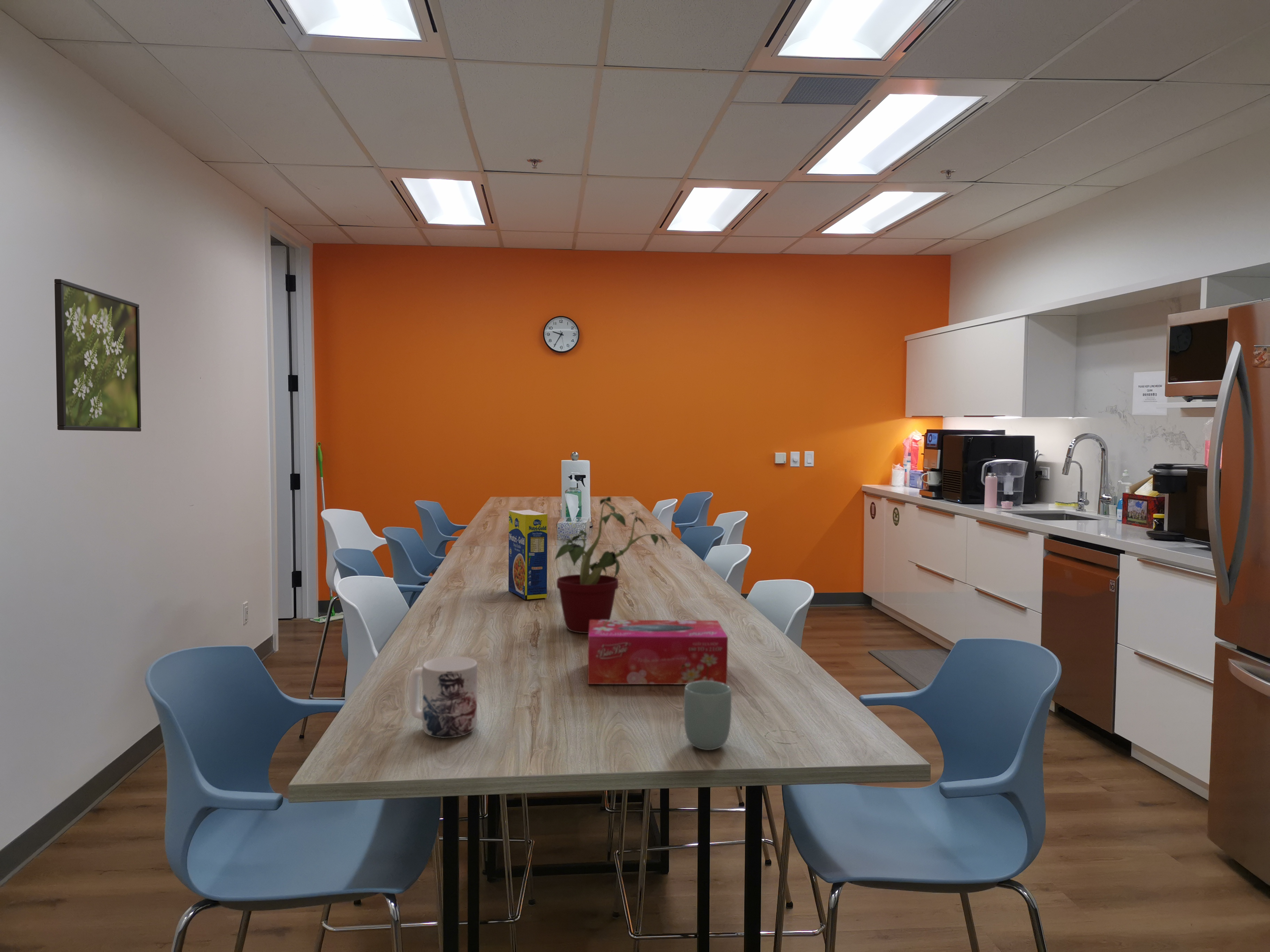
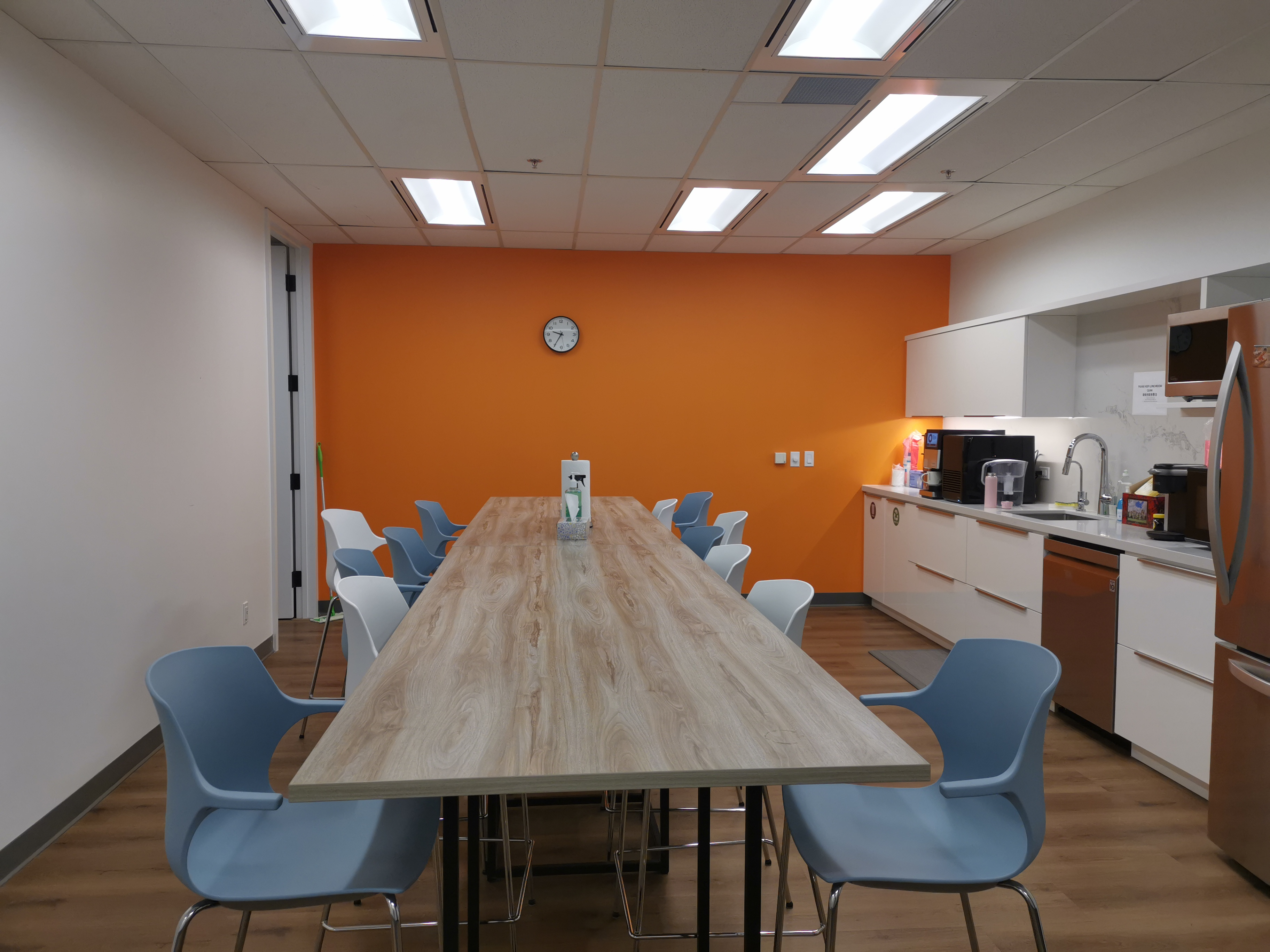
- cup (707, 716)
- legume (527, 553)
- mug (443, 697)
- tissue box (656, 651)
- potted plant (613, 563)
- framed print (102, 362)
